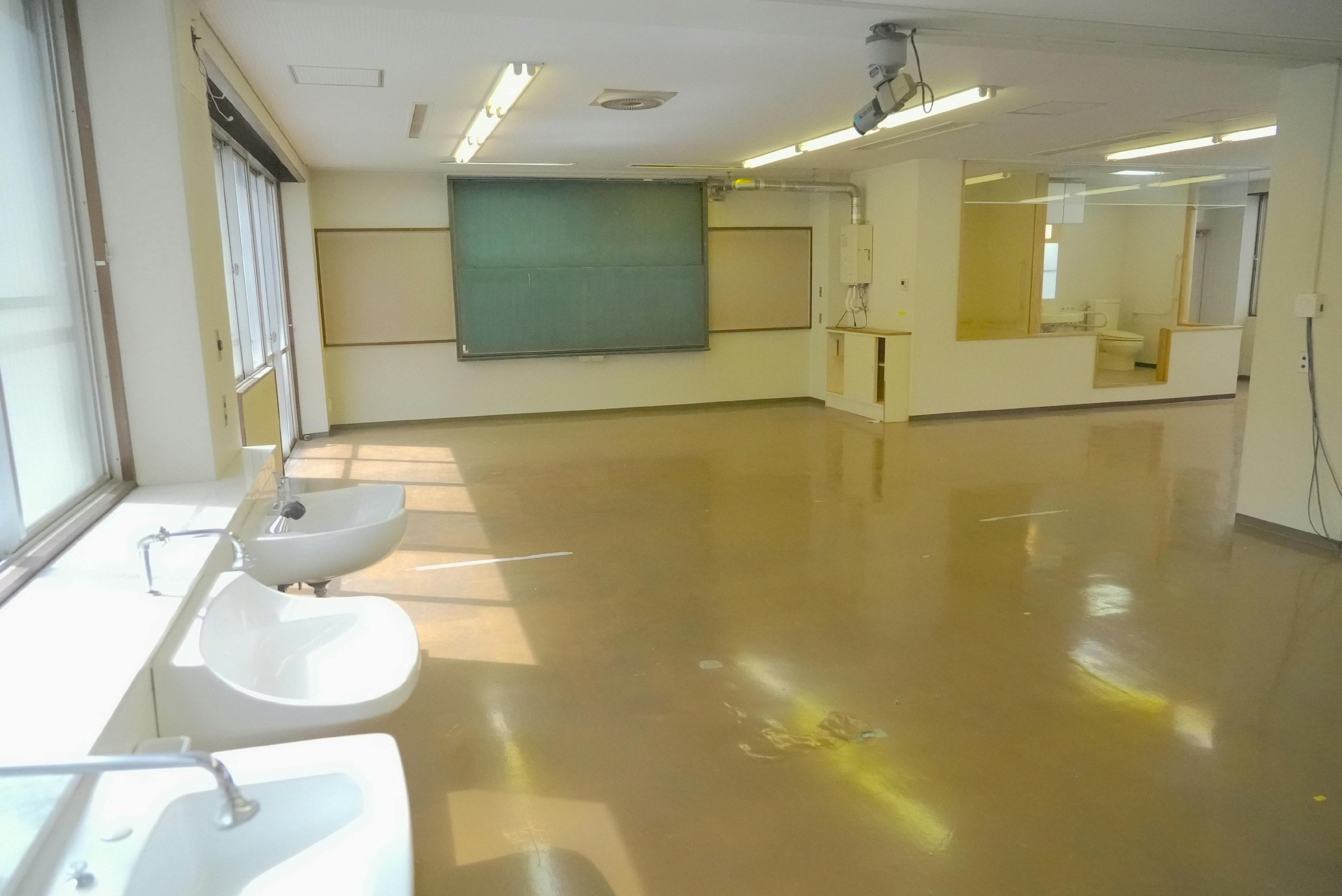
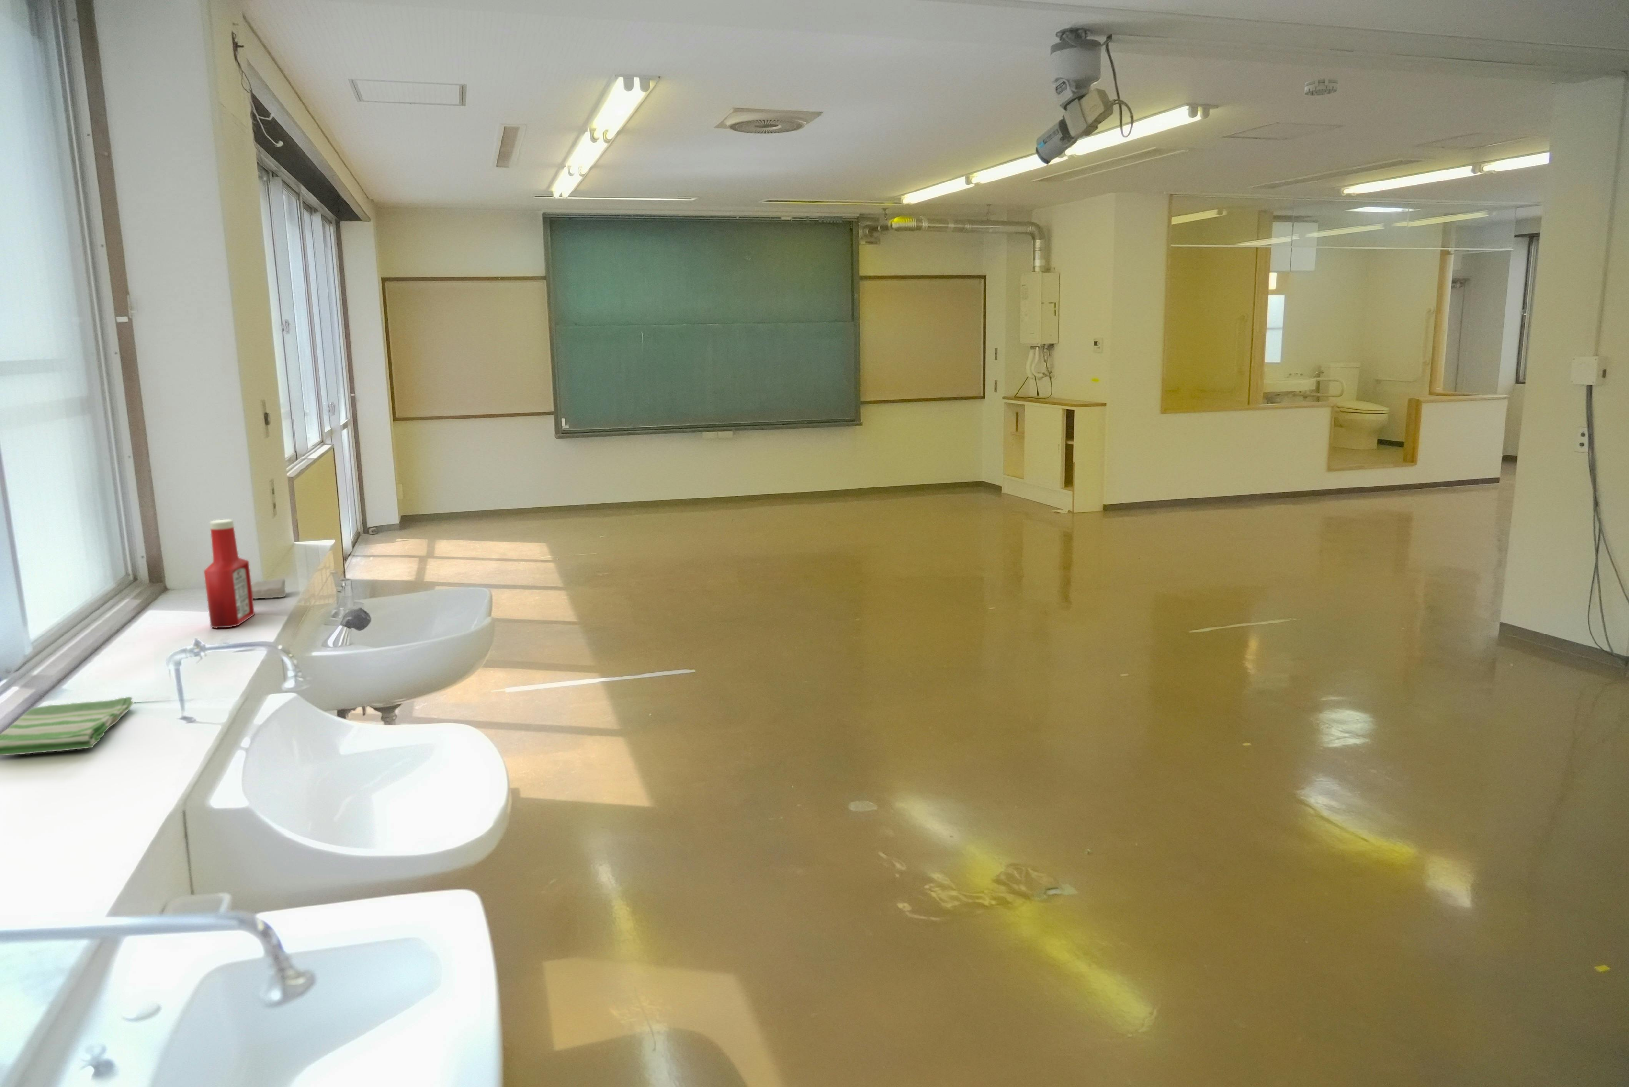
+ smoke detector (1321, 86)
+ soap bar (266, 588)
+ dish towel (59, 725)
+ soap bottle (227, 571)
